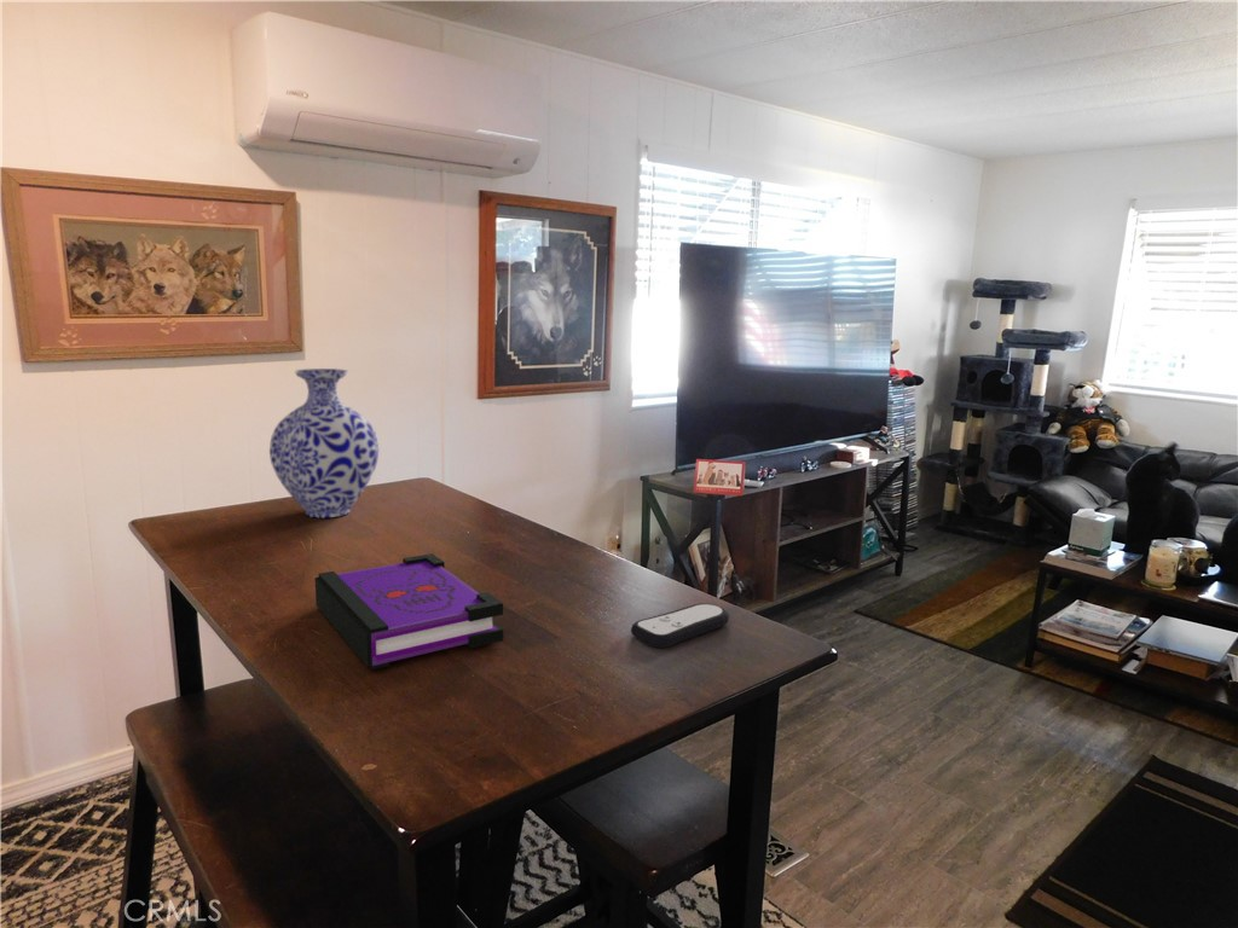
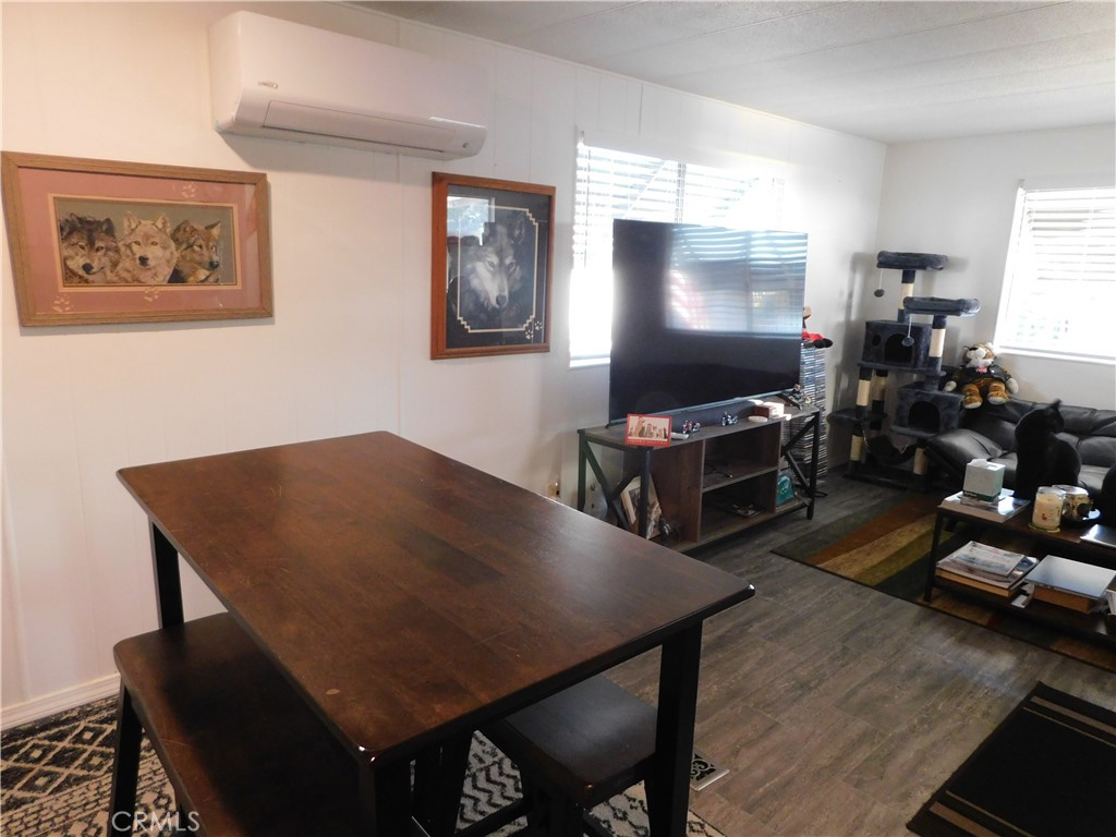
- vase (324, 442)
- board game (400, 601)
- remote control (682, 622)
